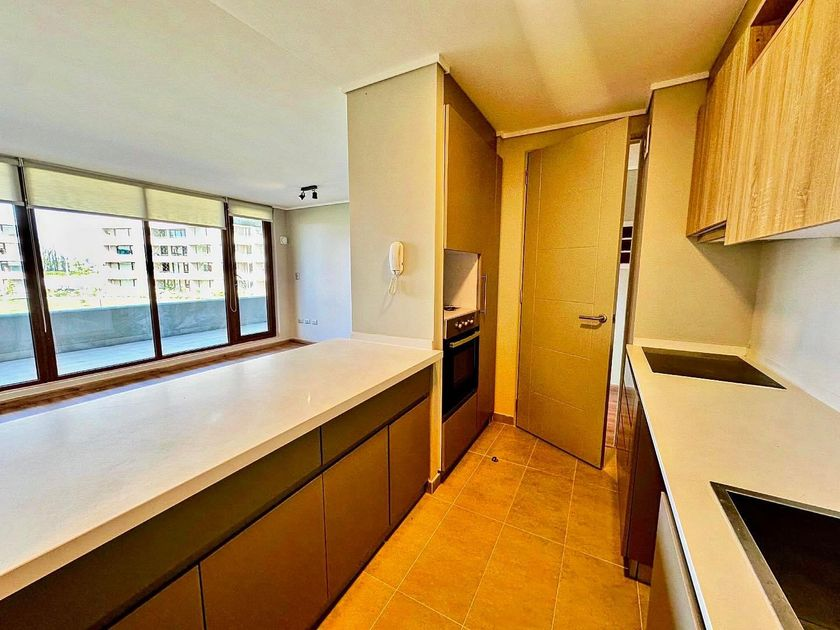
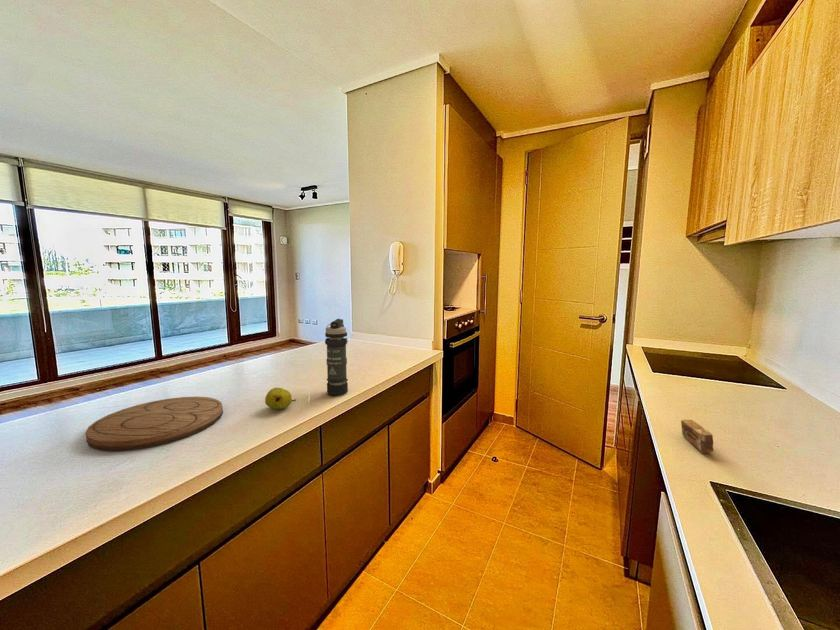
+ fruit (281, 396)
+ soap bar (696, 435)
+ cutting board (161, 419)
+ smoke grenade (337, 355)
